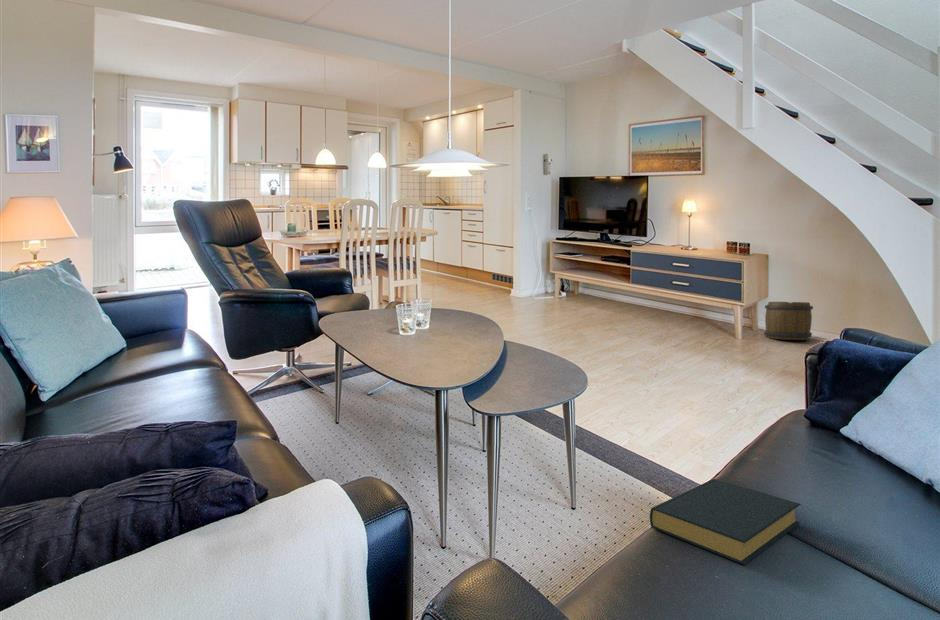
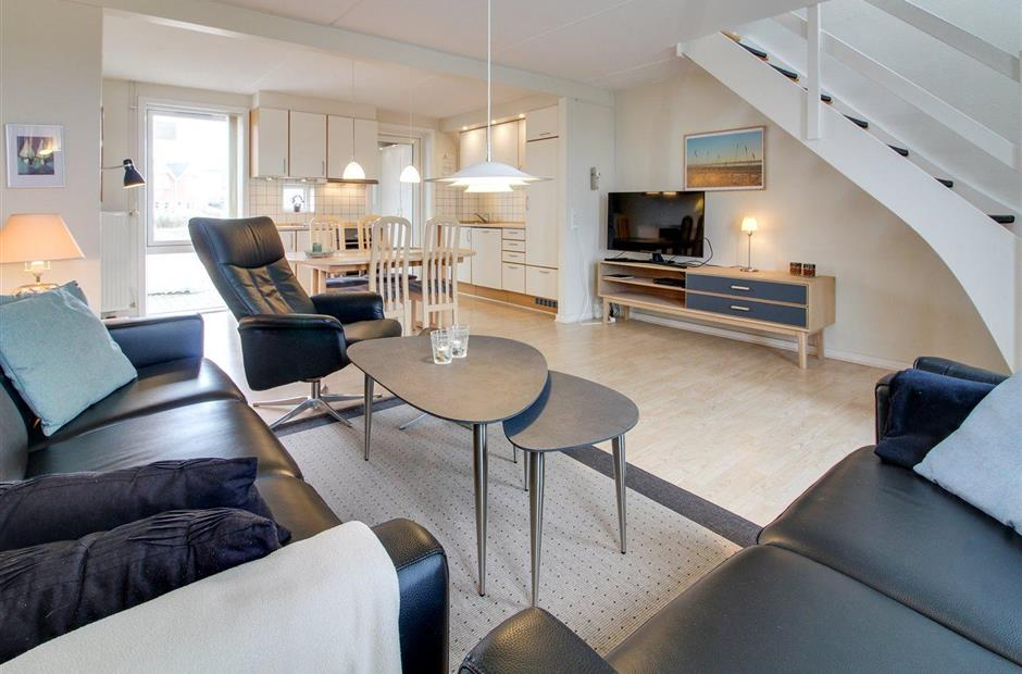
- wooden barrel (788, 320)
- hardback book (725, 515)
